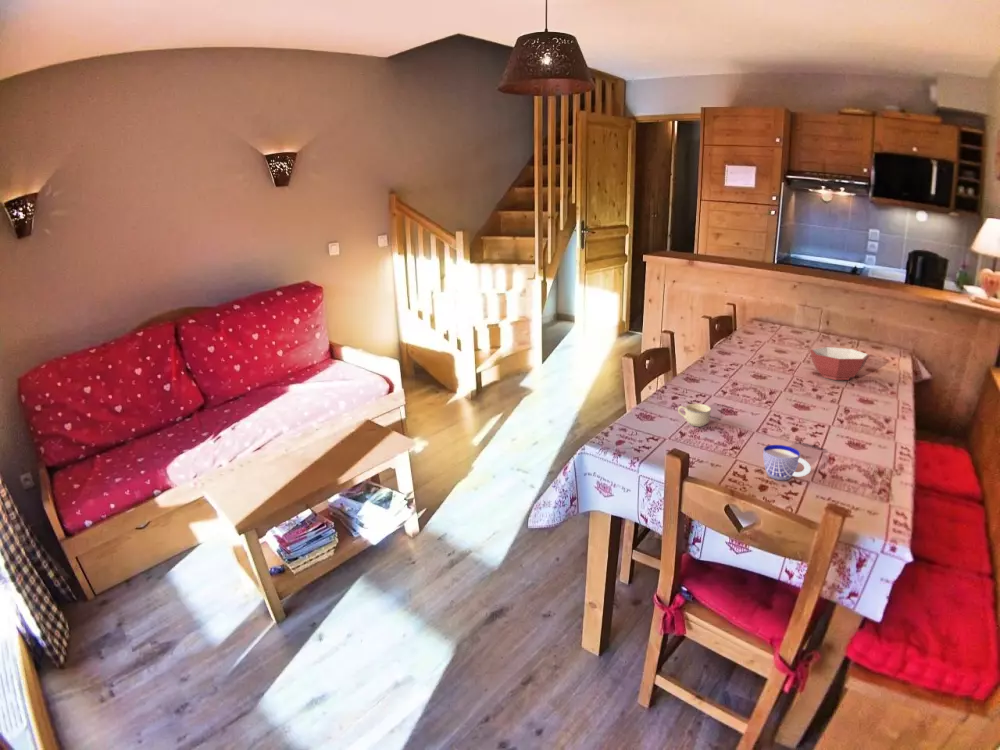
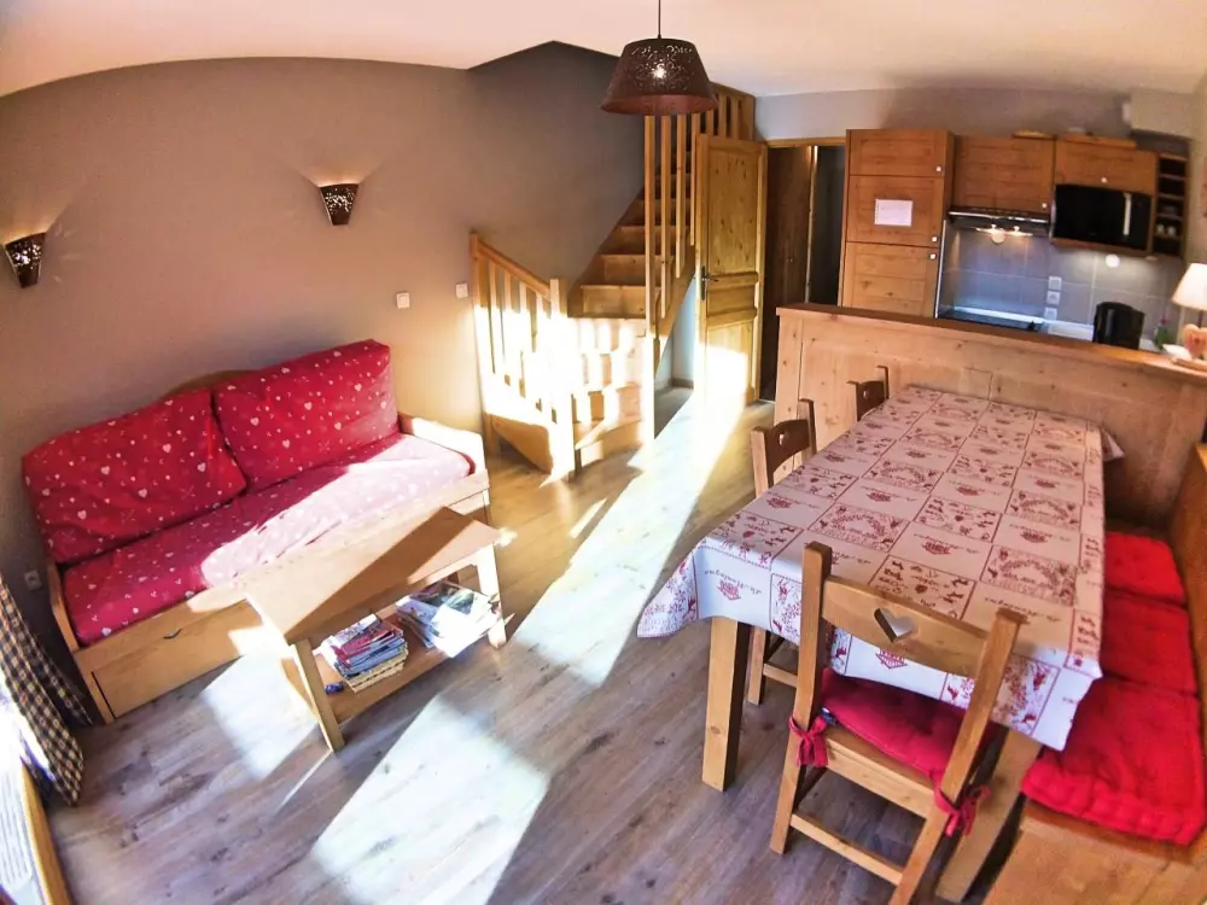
- bowl (836, 364)
- cup (694, 415)
- cup (786, 464)
